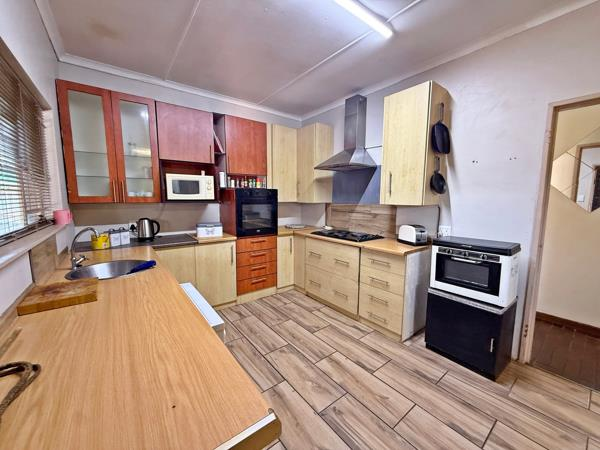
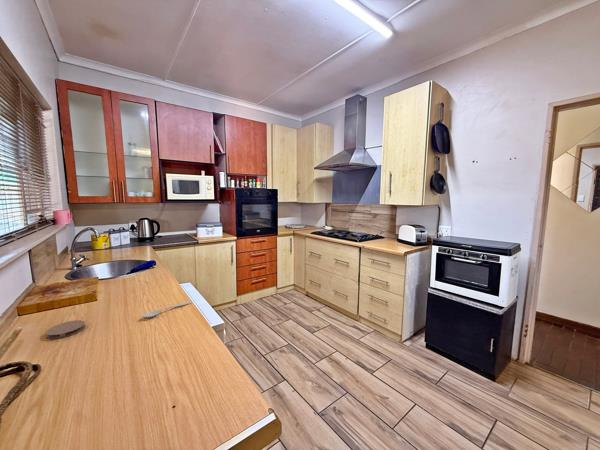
+ spoon (168, 307)
+ coaster (66, 329)
